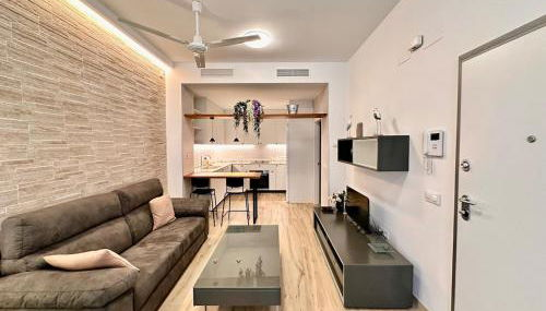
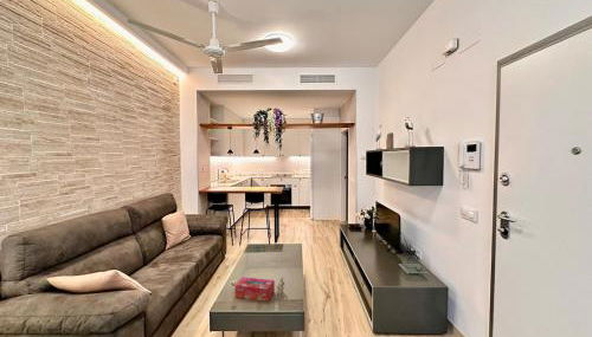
+ tissue box (255, 289)
